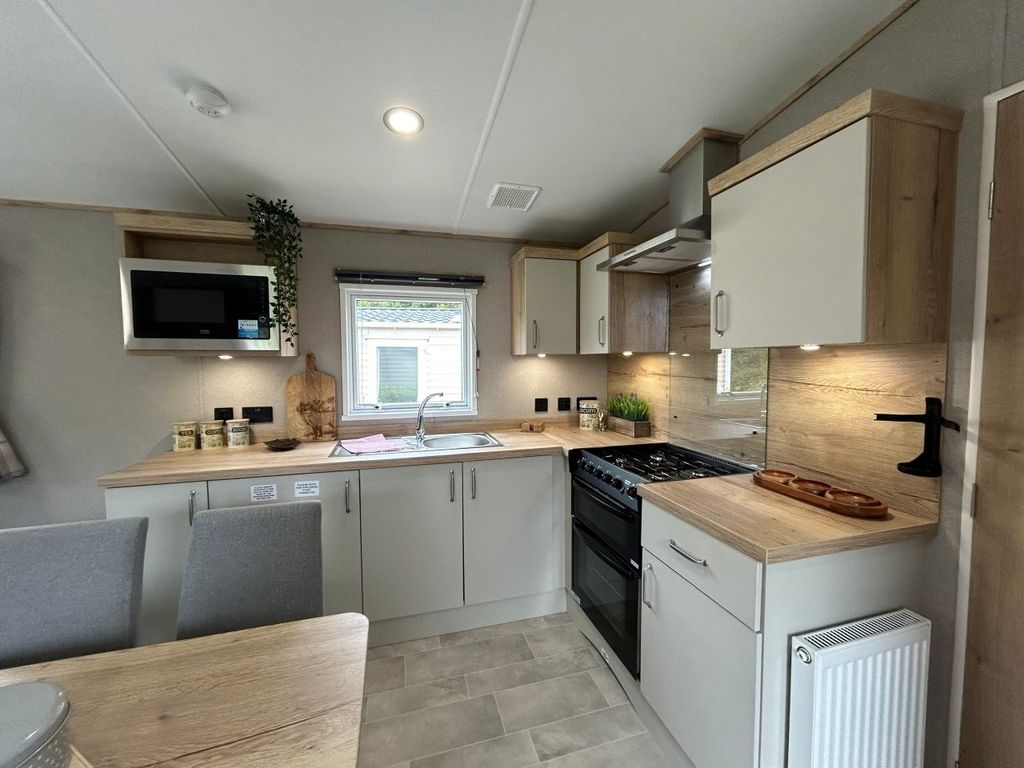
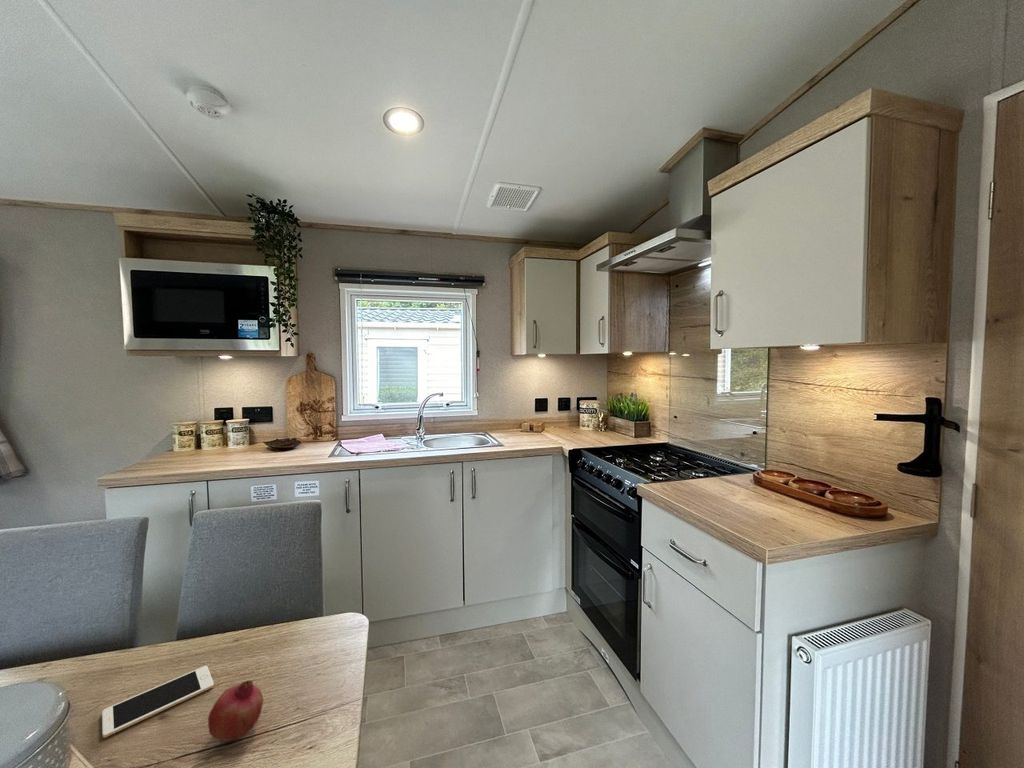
+ cell phone (160, 698)
+ fruit (236, 707)
